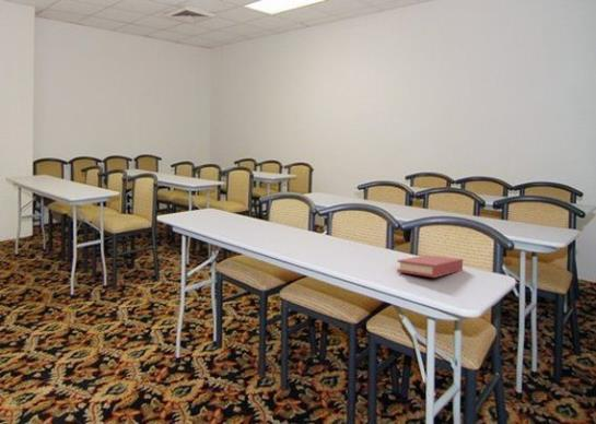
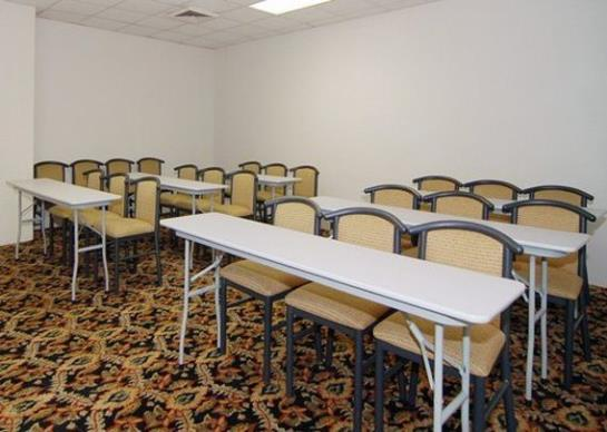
- book (430, 264)
